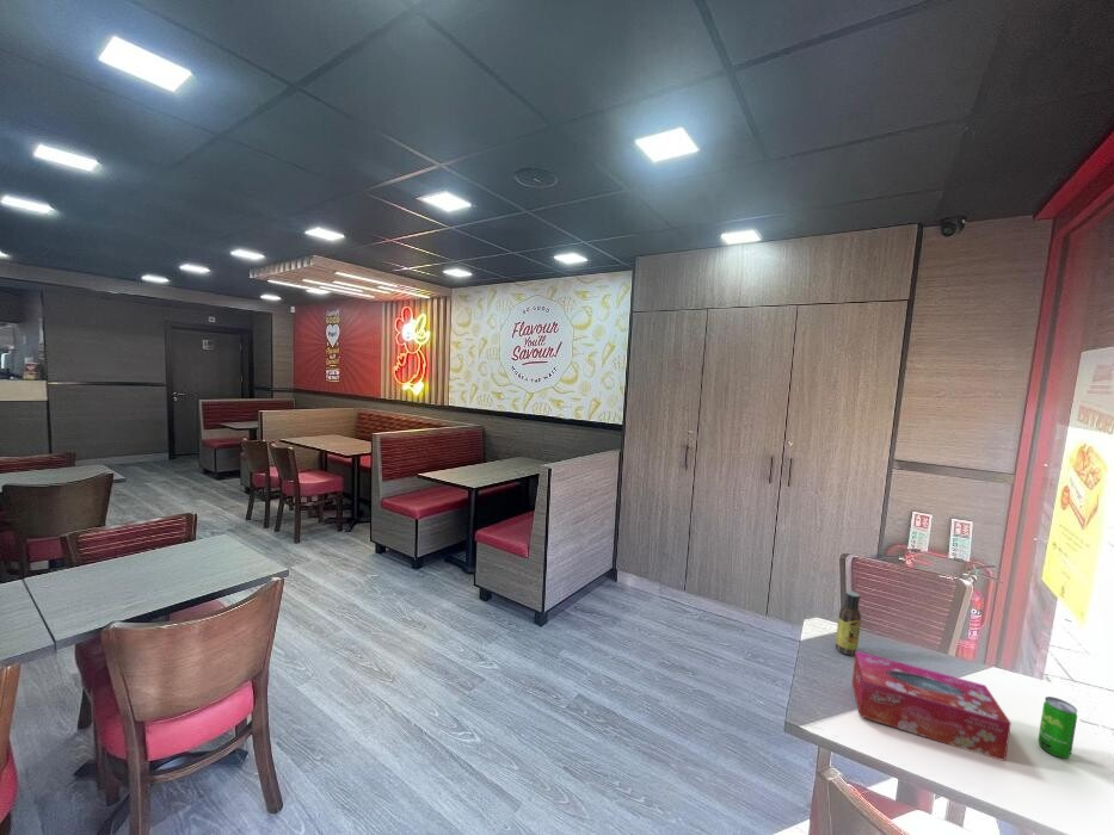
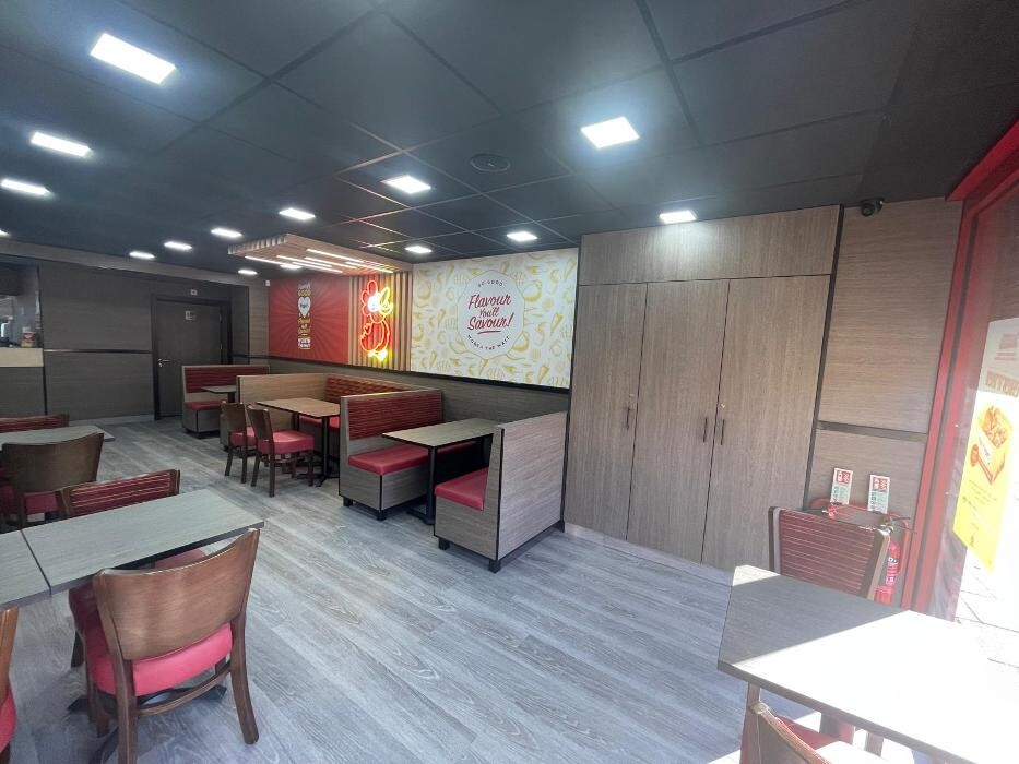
- sauce bottle (849, 621)
- tissue box (922, 700)
- beverage can (1057, 726)
